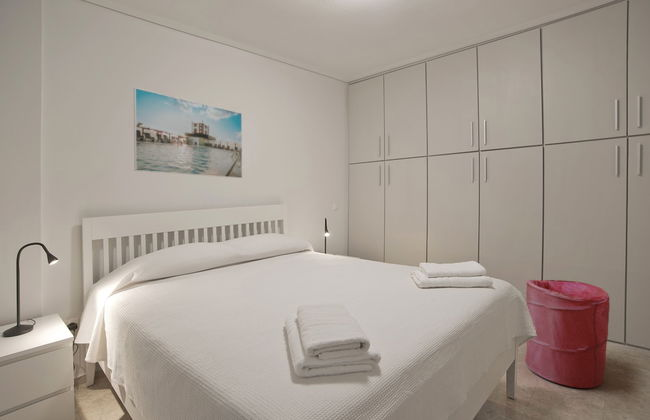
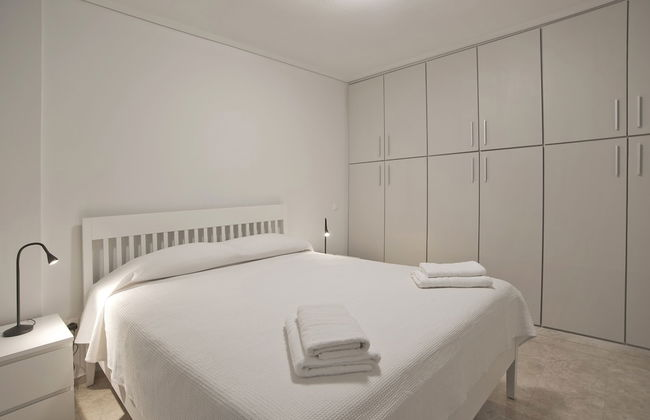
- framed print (194, 138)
- laundry hamper (565, 328)
